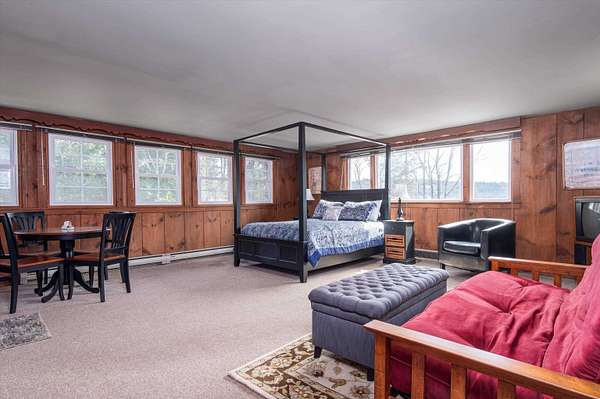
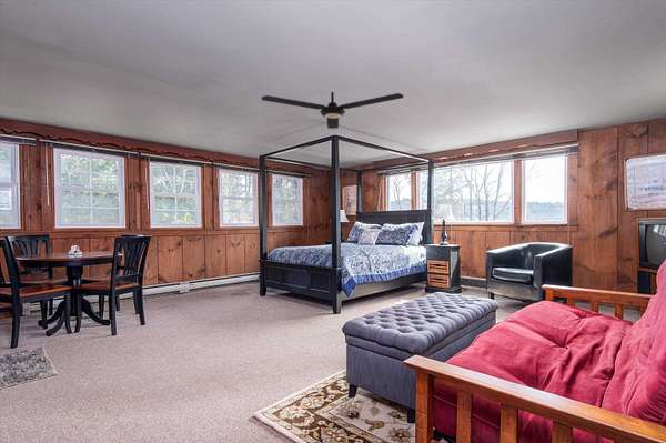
+ ceiling fan (332, 109)
